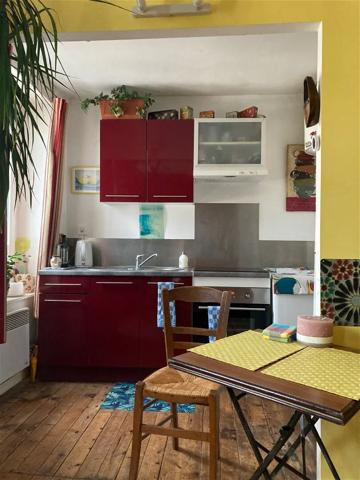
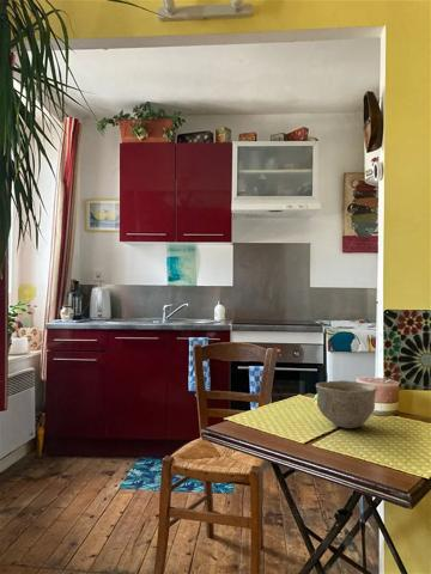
+ bowl (345, 405)
